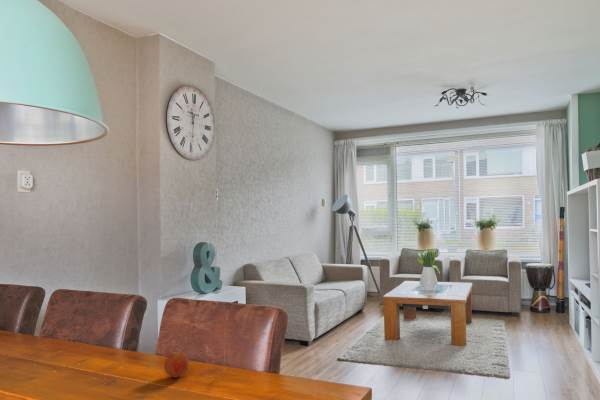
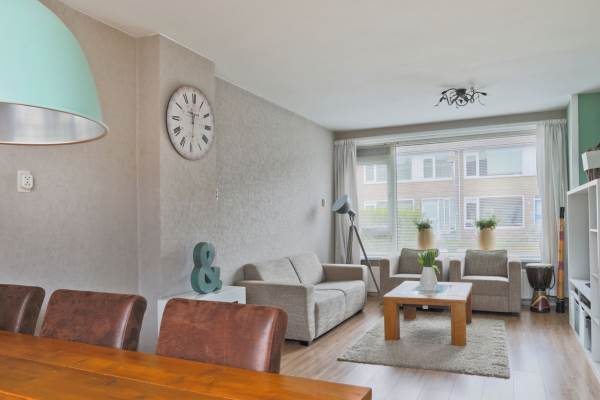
- fruit (176, 362)
